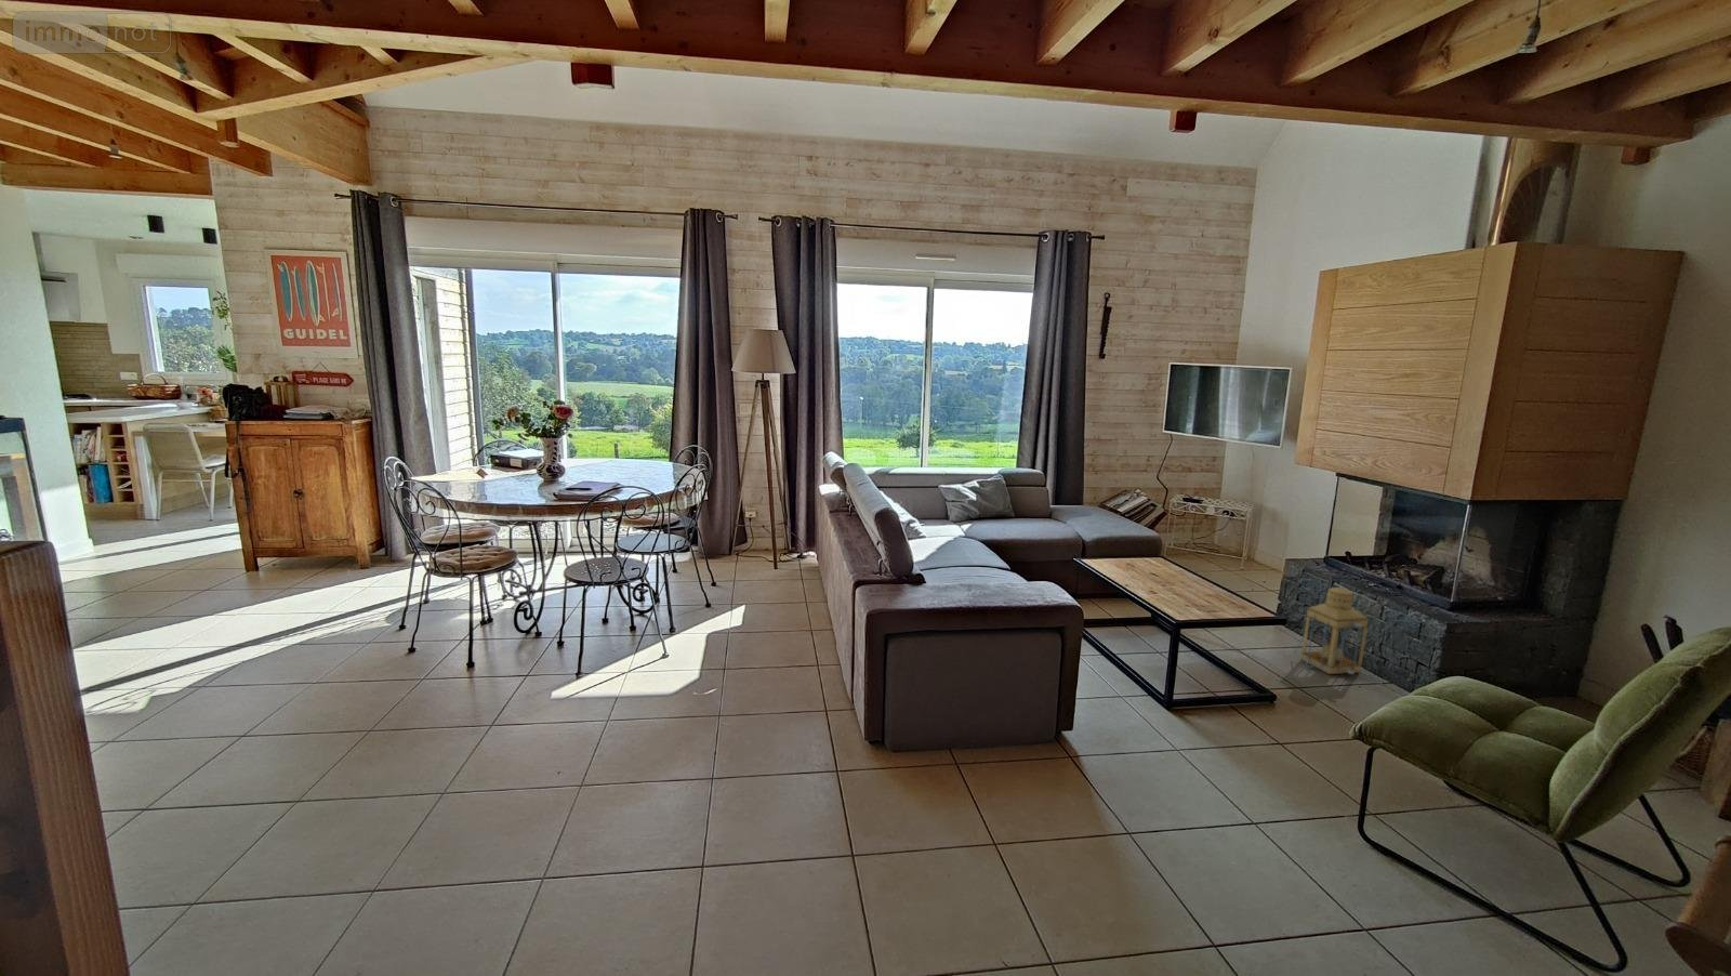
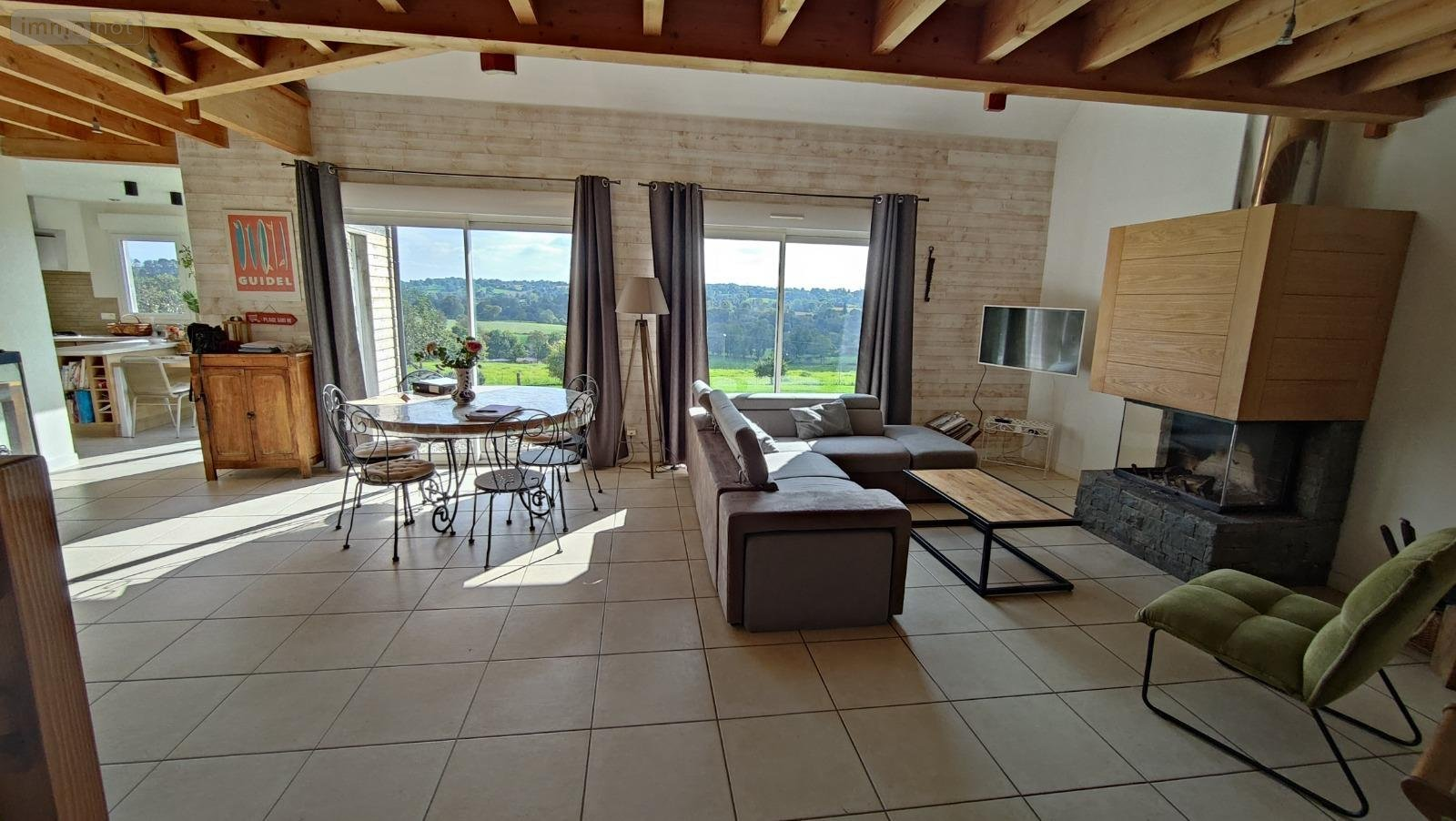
- lantern (1333, 628)
